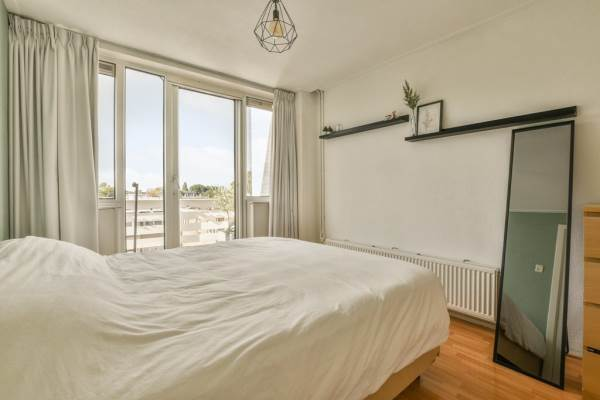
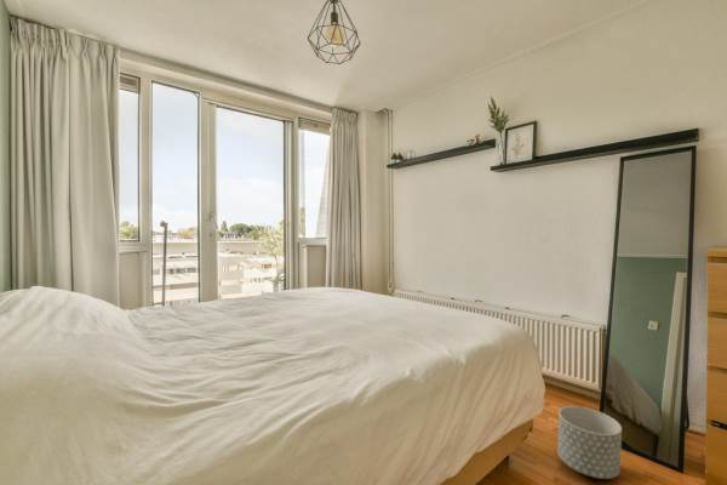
+ planter (588, 444)
